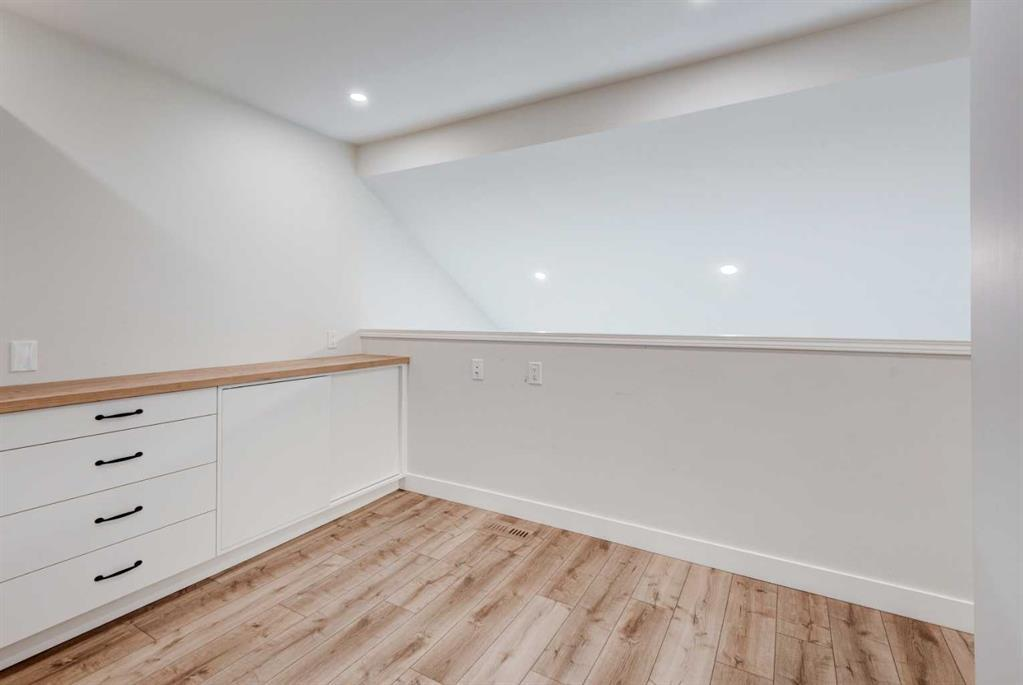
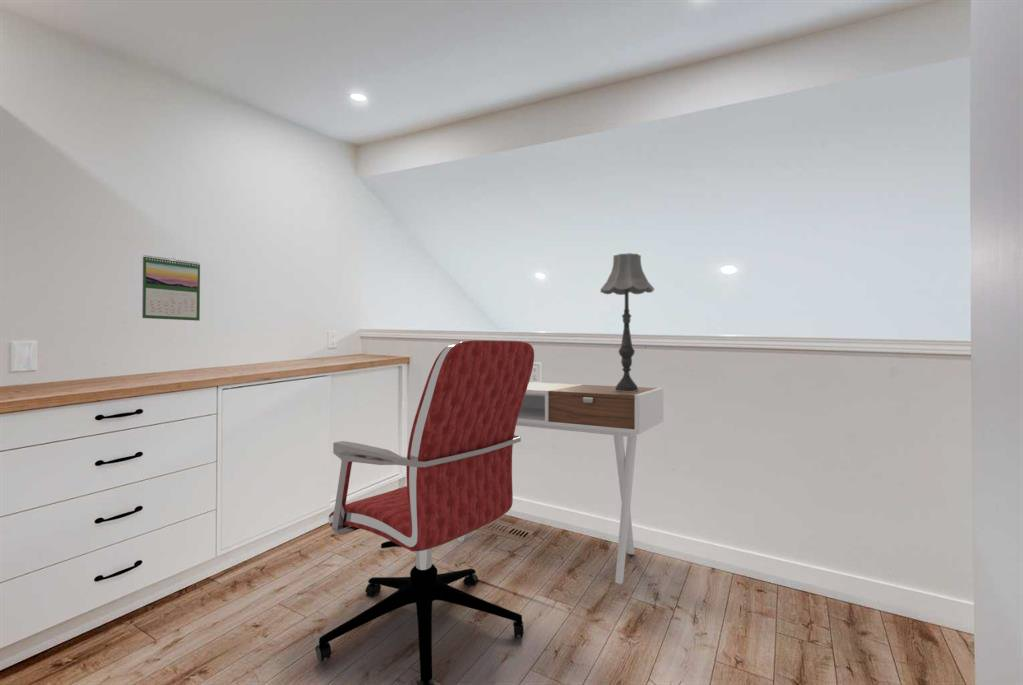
+ desk (547, 428)
+ table lamp (626, 322)
+ office chair (426, 484)
+ calendar (172, 288)
